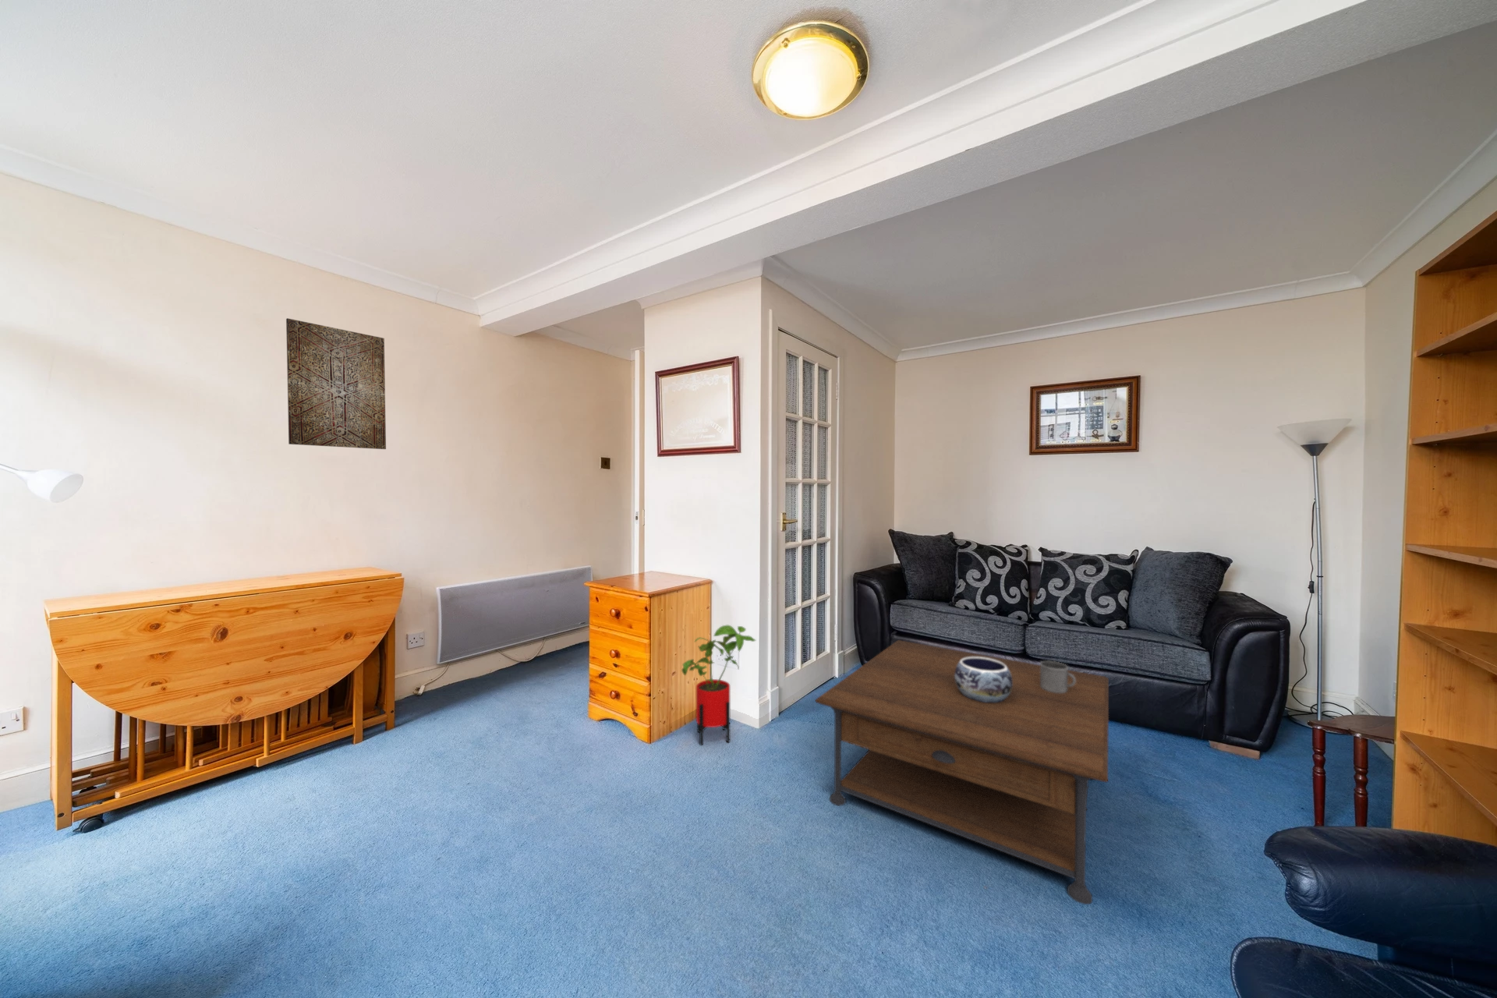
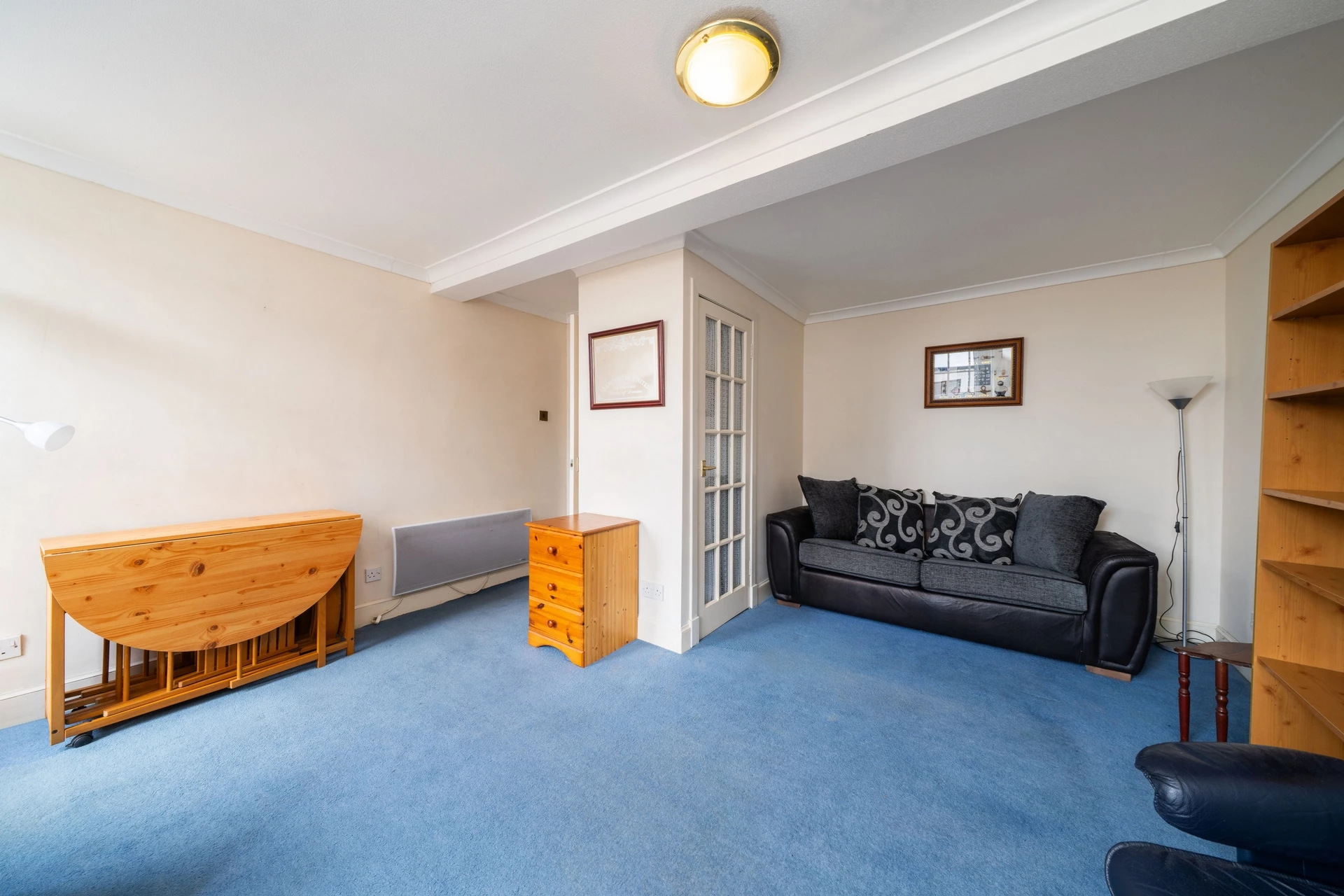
- house plant (715, 681)
- decorative bowl (982, 678)
- coffee table (969, 737)
- wall art (339, 388)
- mug (1056, 677)
